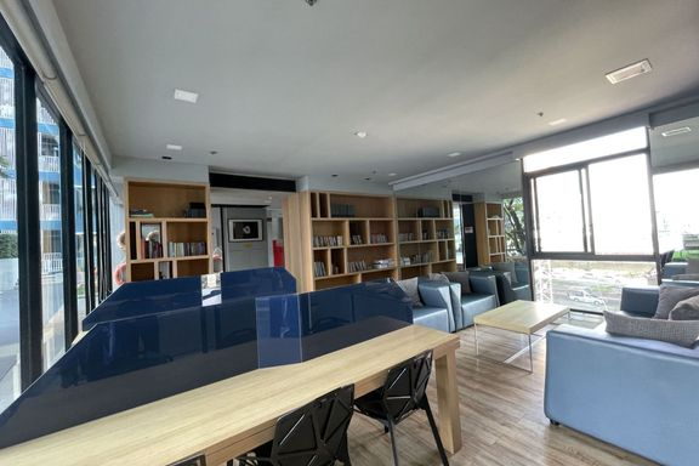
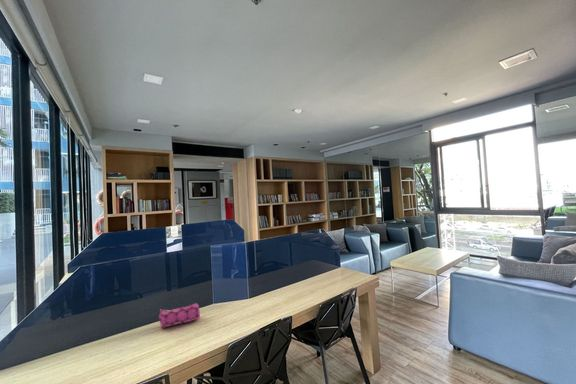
+ pencil case (180, 314)
